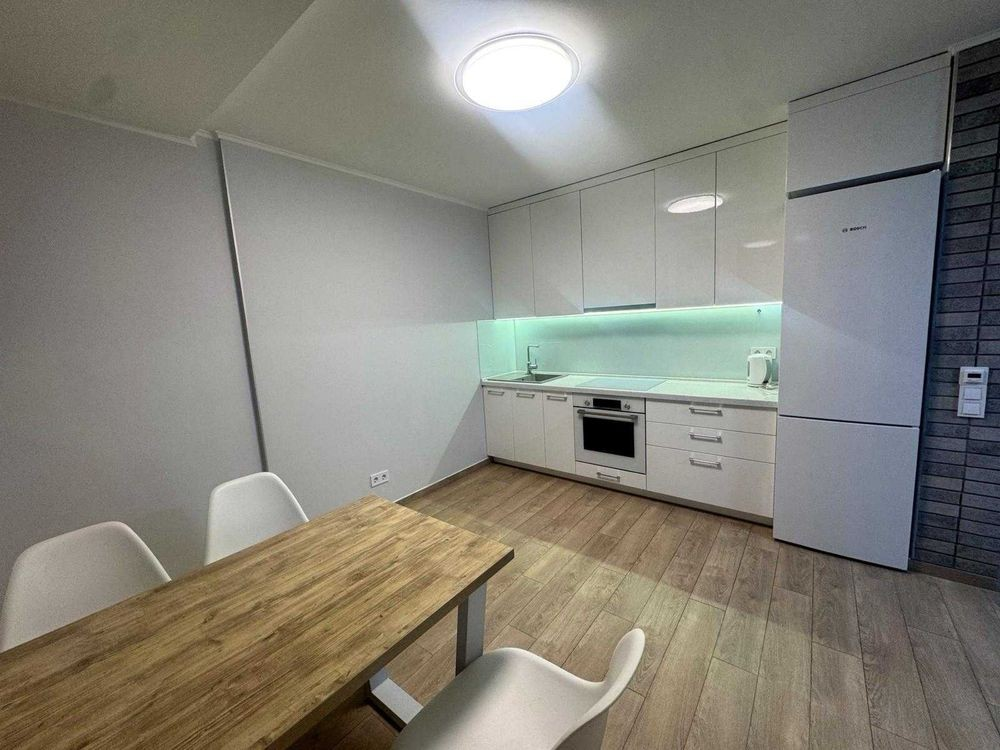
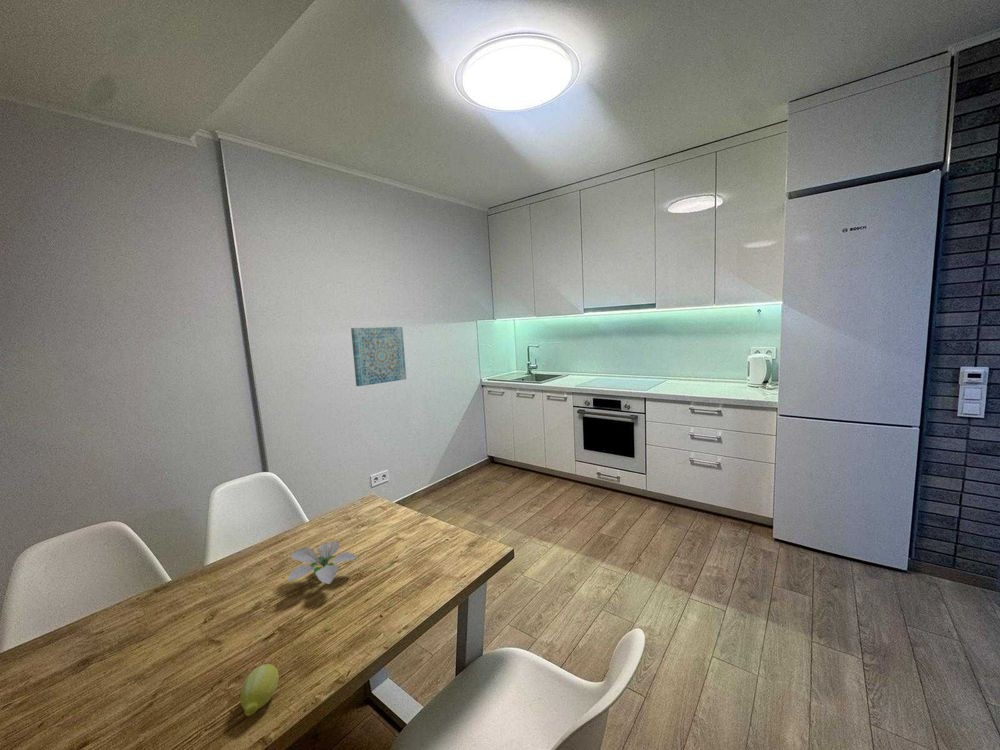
+ fruit (259, 687)
+ wall art (380, 355)
+ flower (320, 563)
